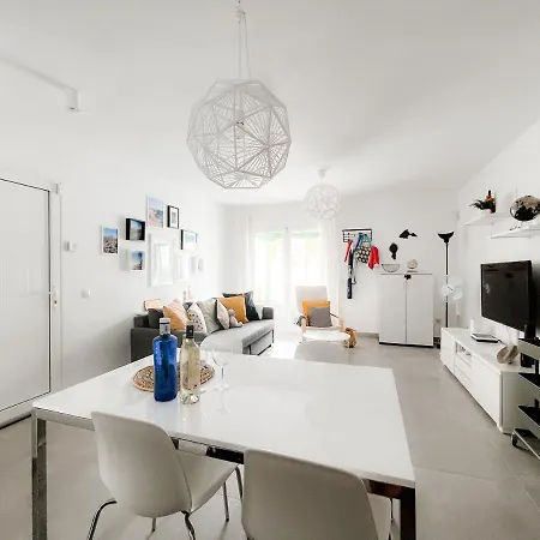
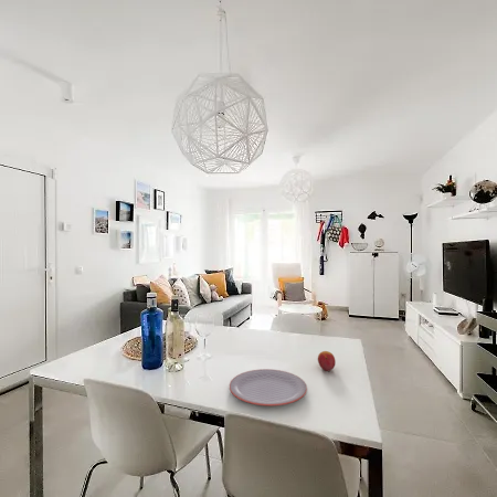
+ plate (267, 388)
+ fruit (326, 360)
